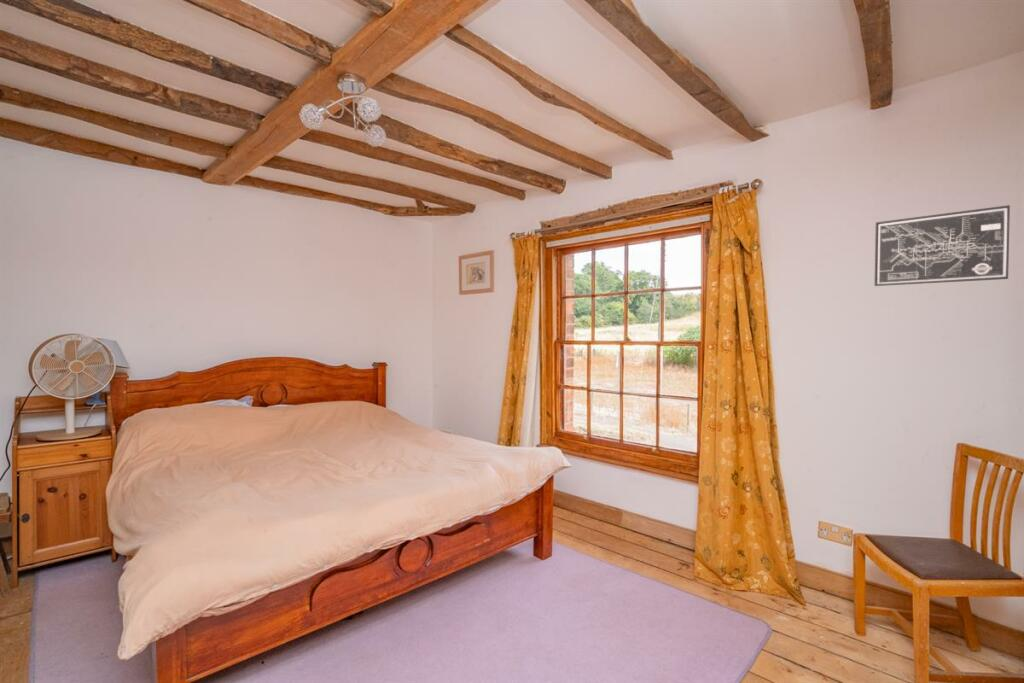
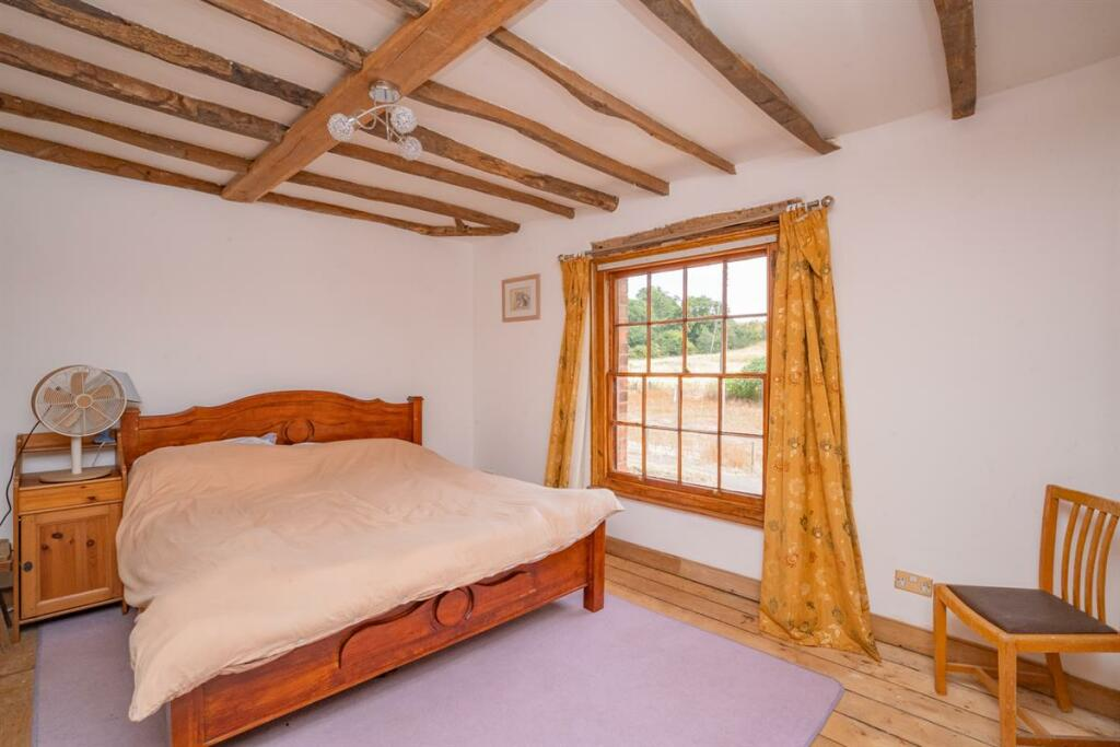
- wall art (937, 248)
